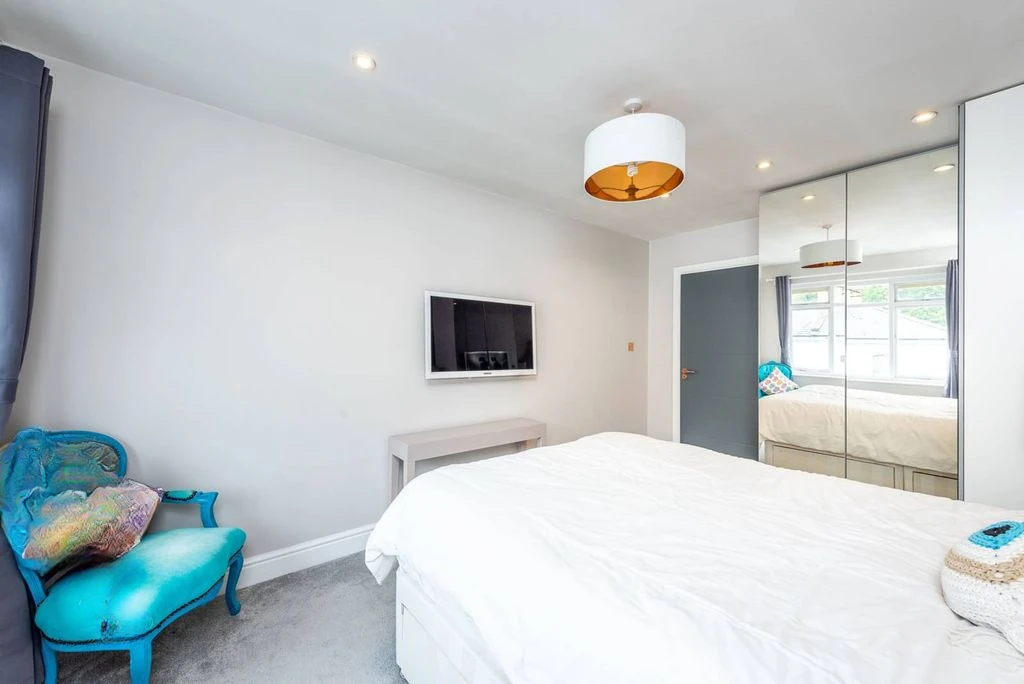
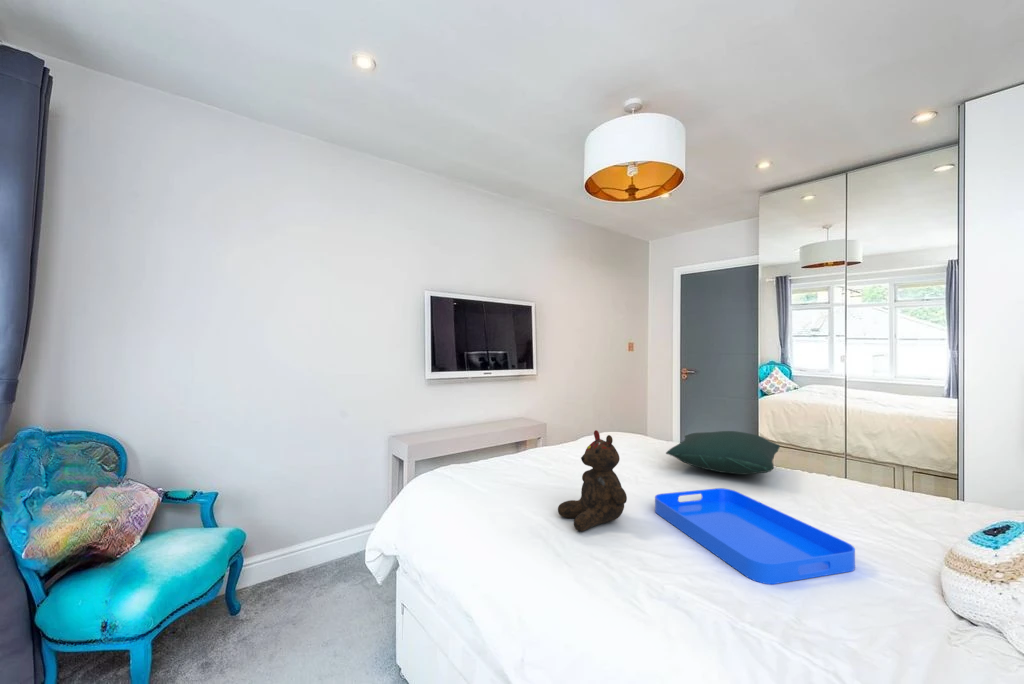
+ pillow (723, 450)
+ serving tray (740, 526)
+ teddy bear (591, 477)
